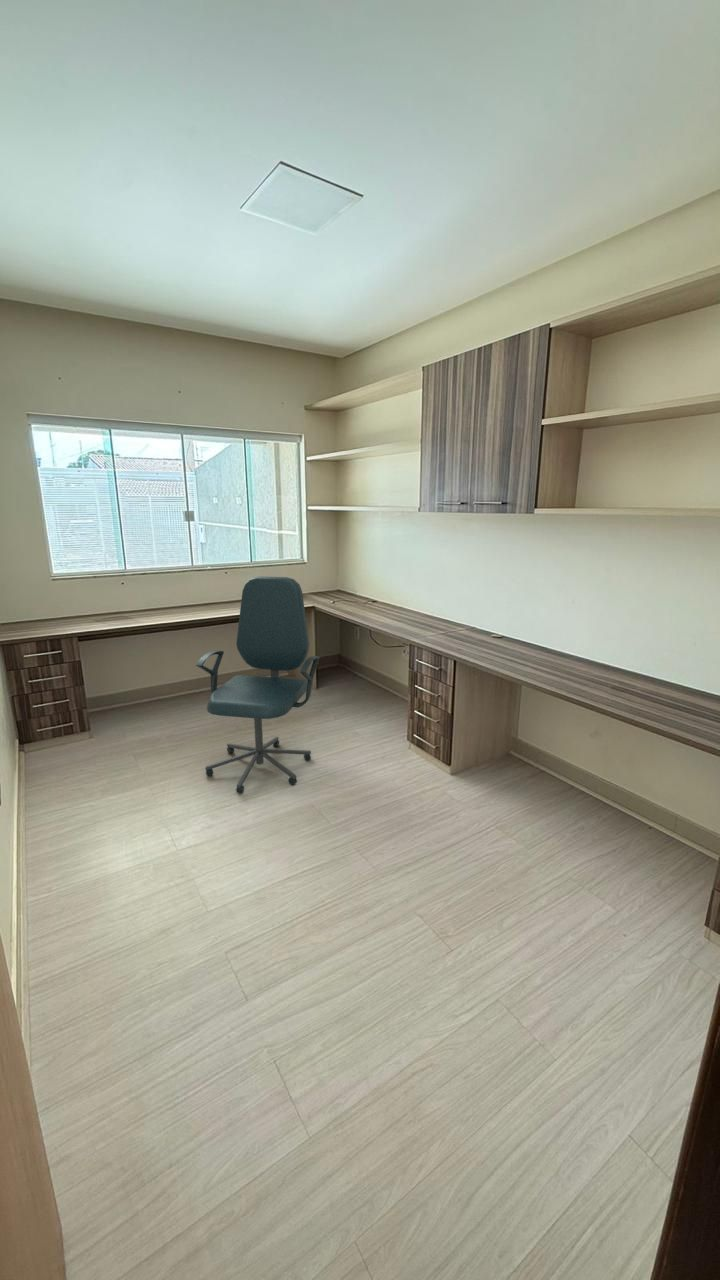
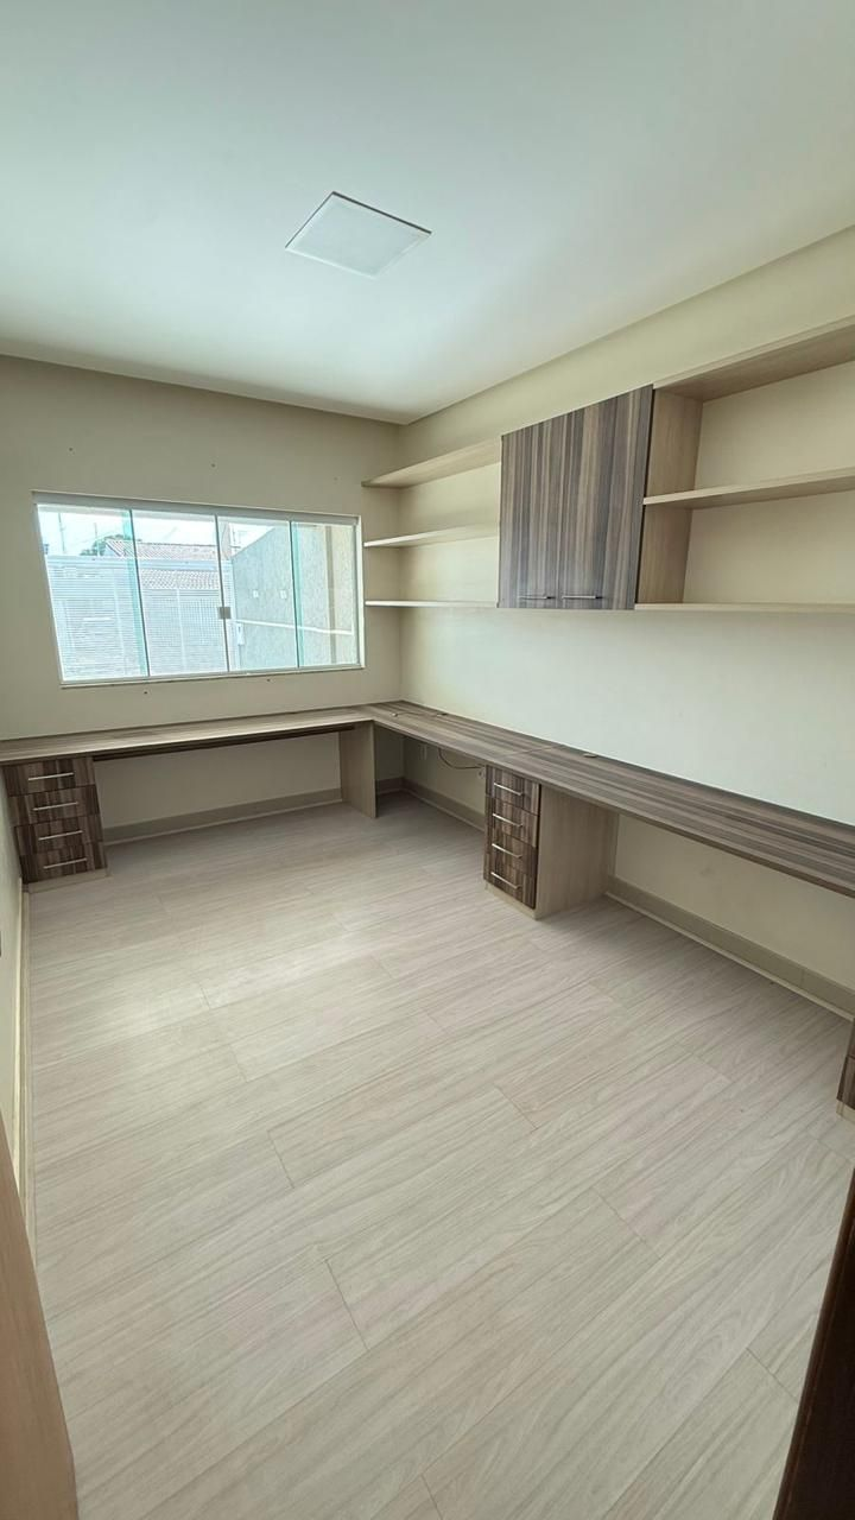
- office chair (259, 677)
